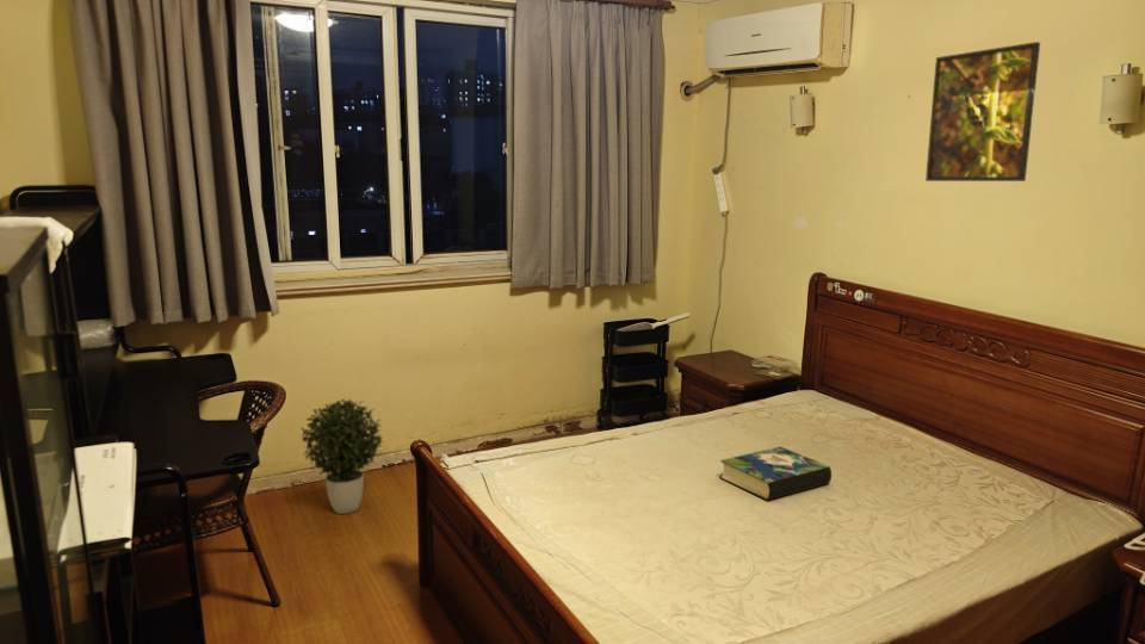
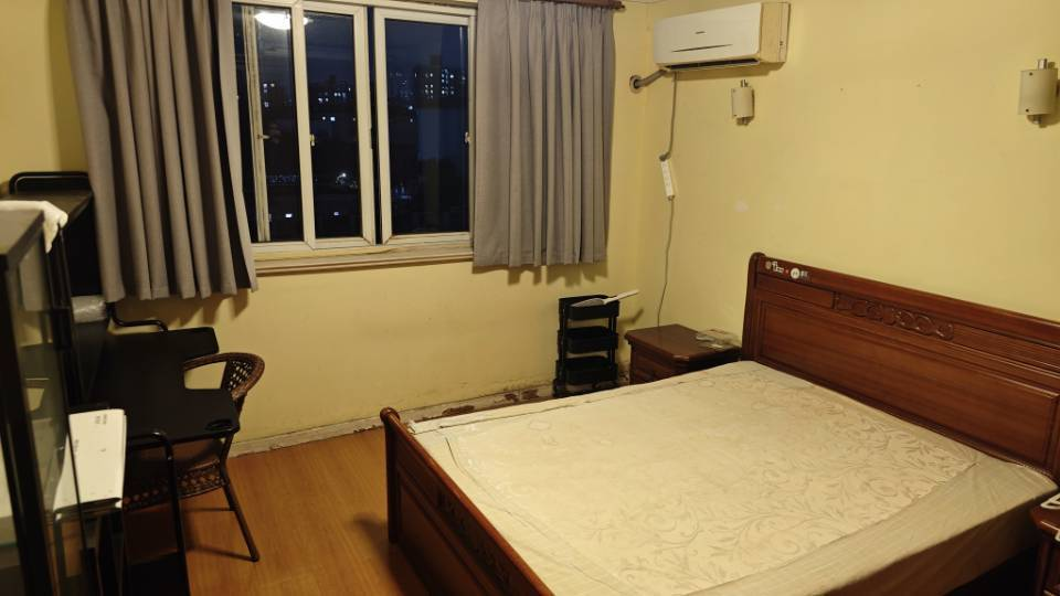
- potted plant (342, 456)
- book (774, 472)
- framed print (978, 116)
